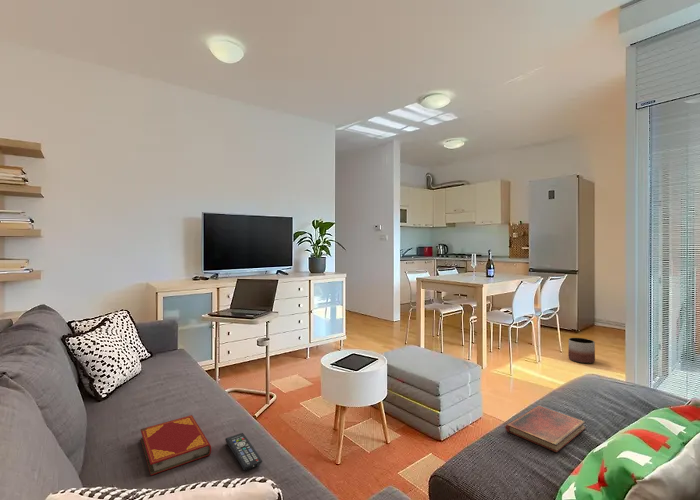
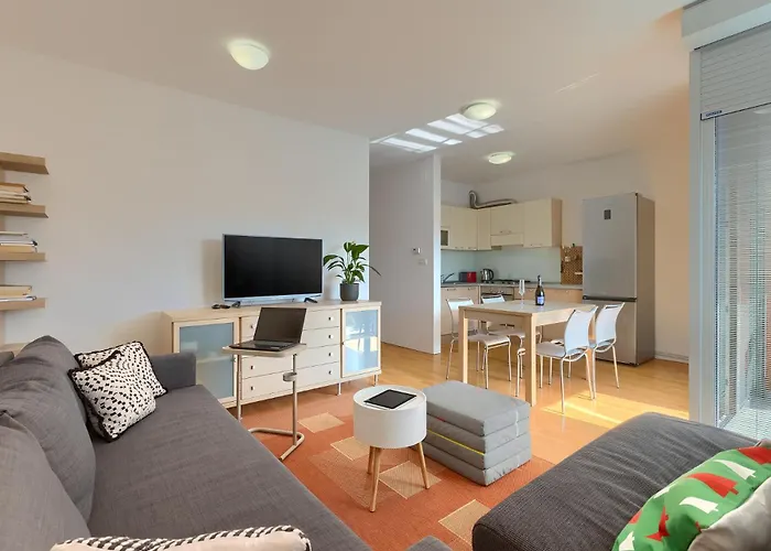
- hardback book (174, 441)
- planter (581, 350)
- remote control (242, 449)
- diary (545, 426)
